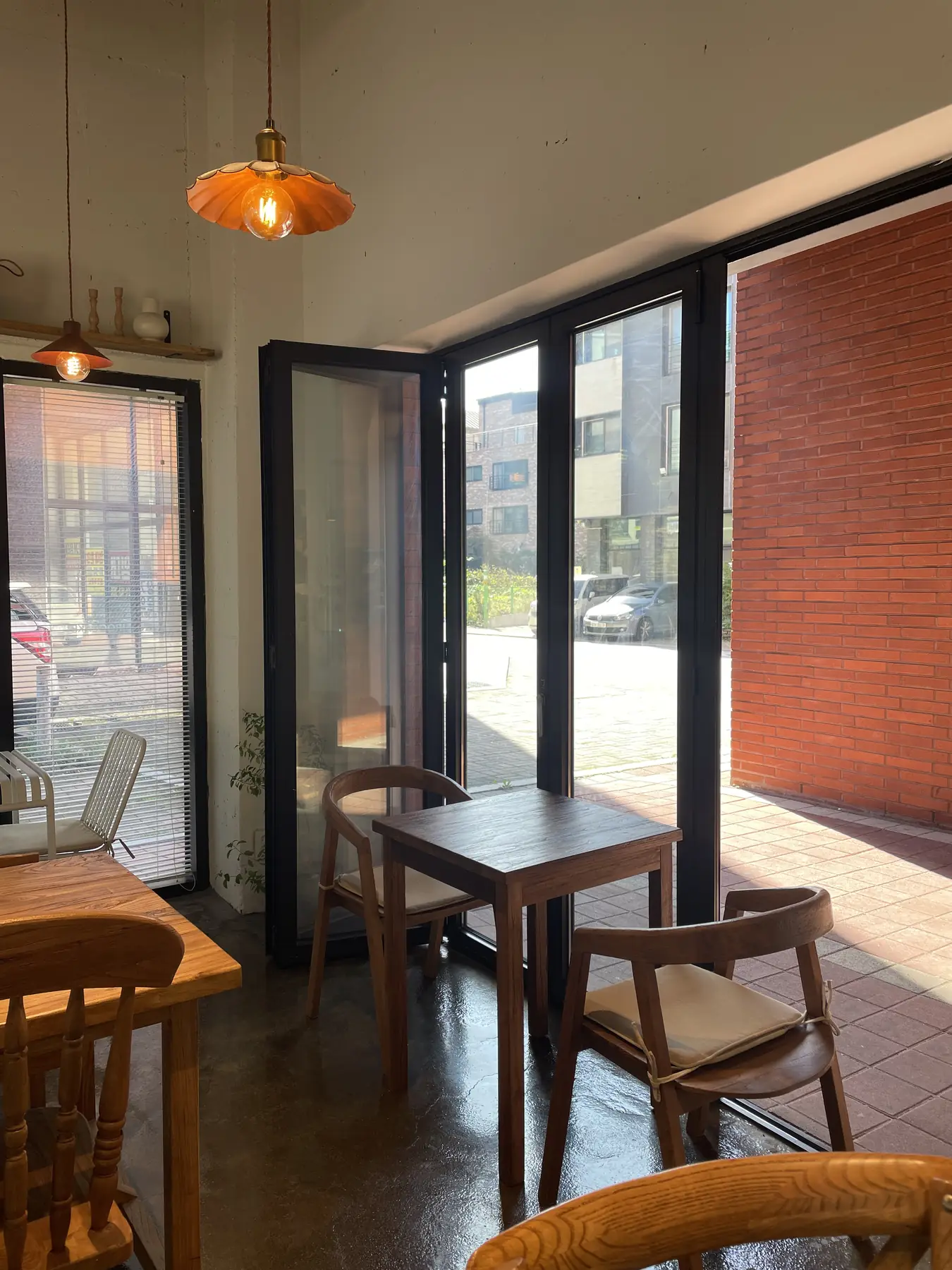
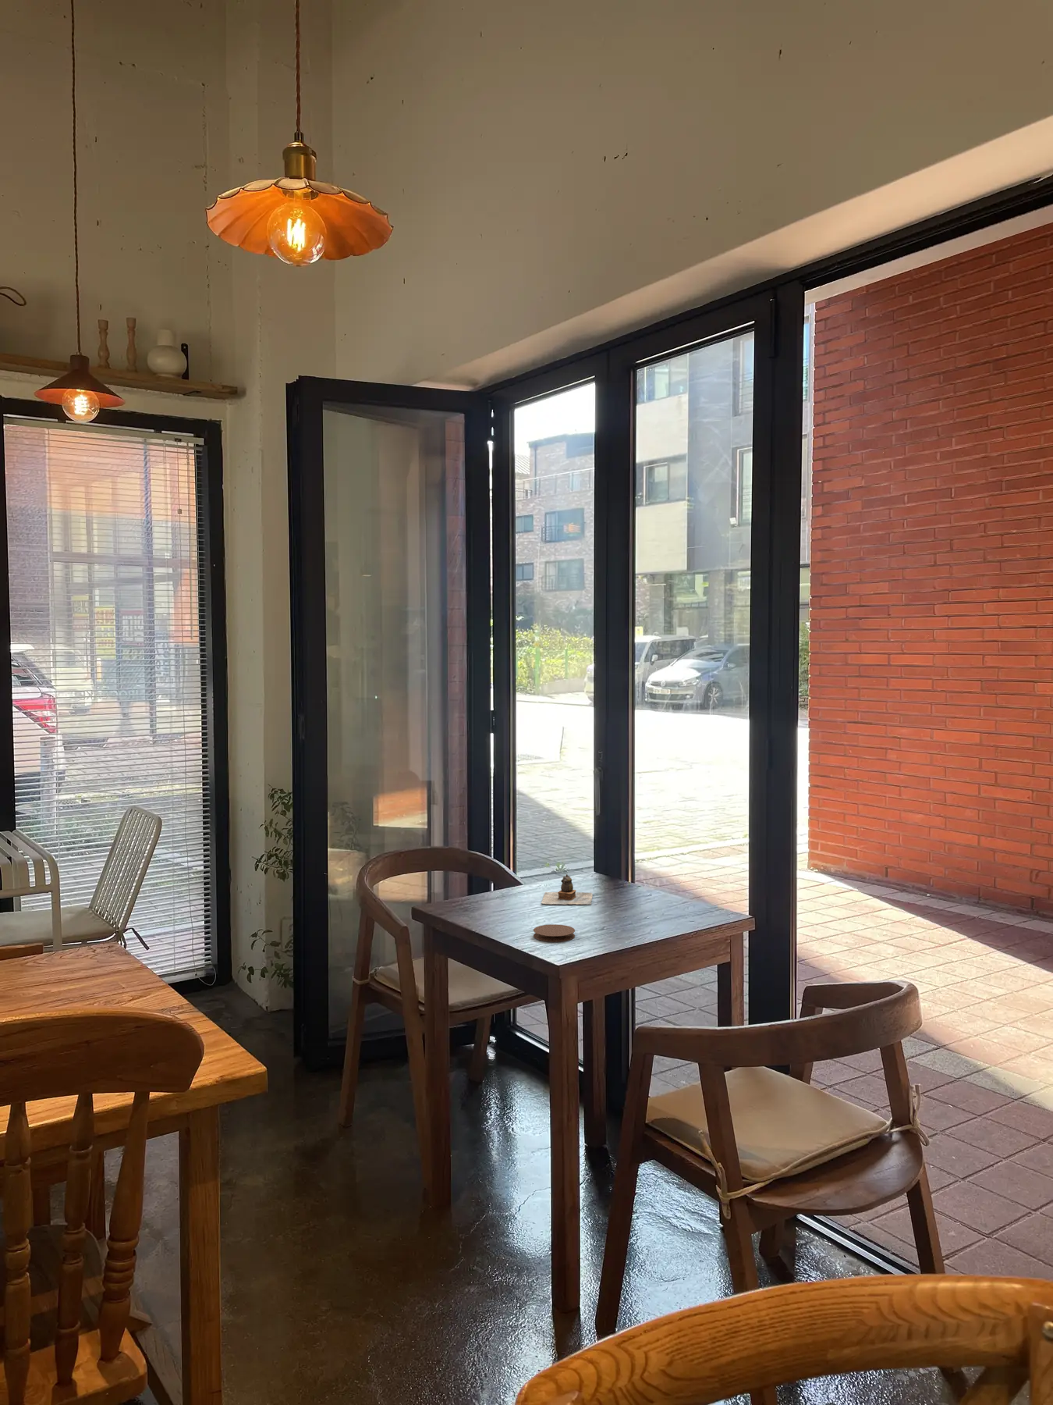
+ coaster (554, 933)
+ teapot (566, 886)
